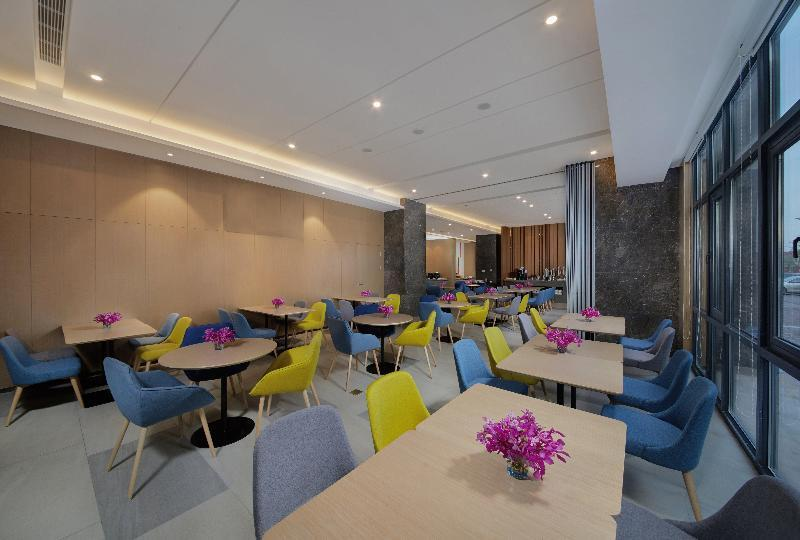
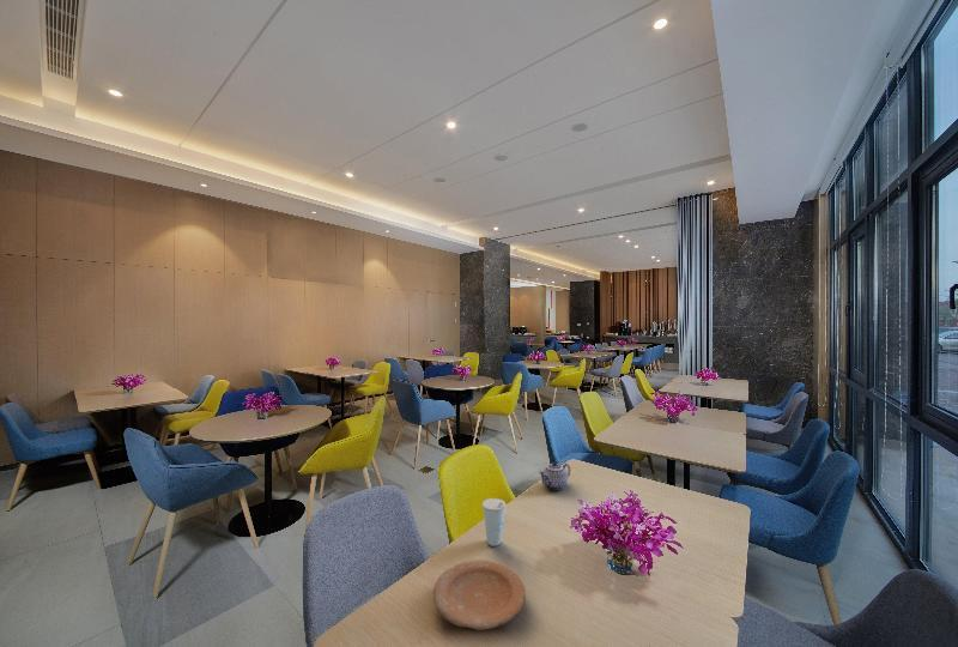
+ cup (493, 521)
+ plate (479, 595)
+ teapot (554, 473)
